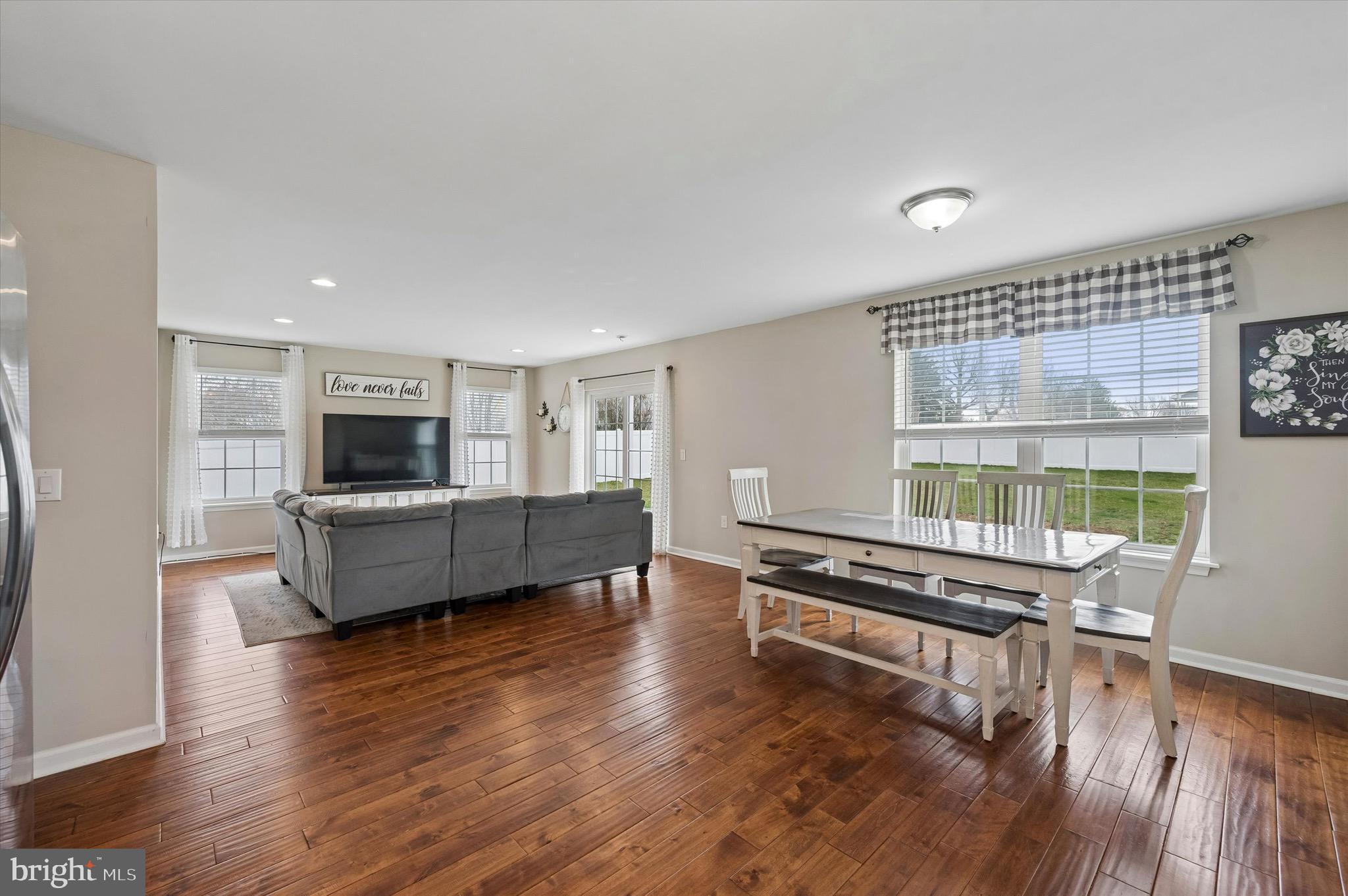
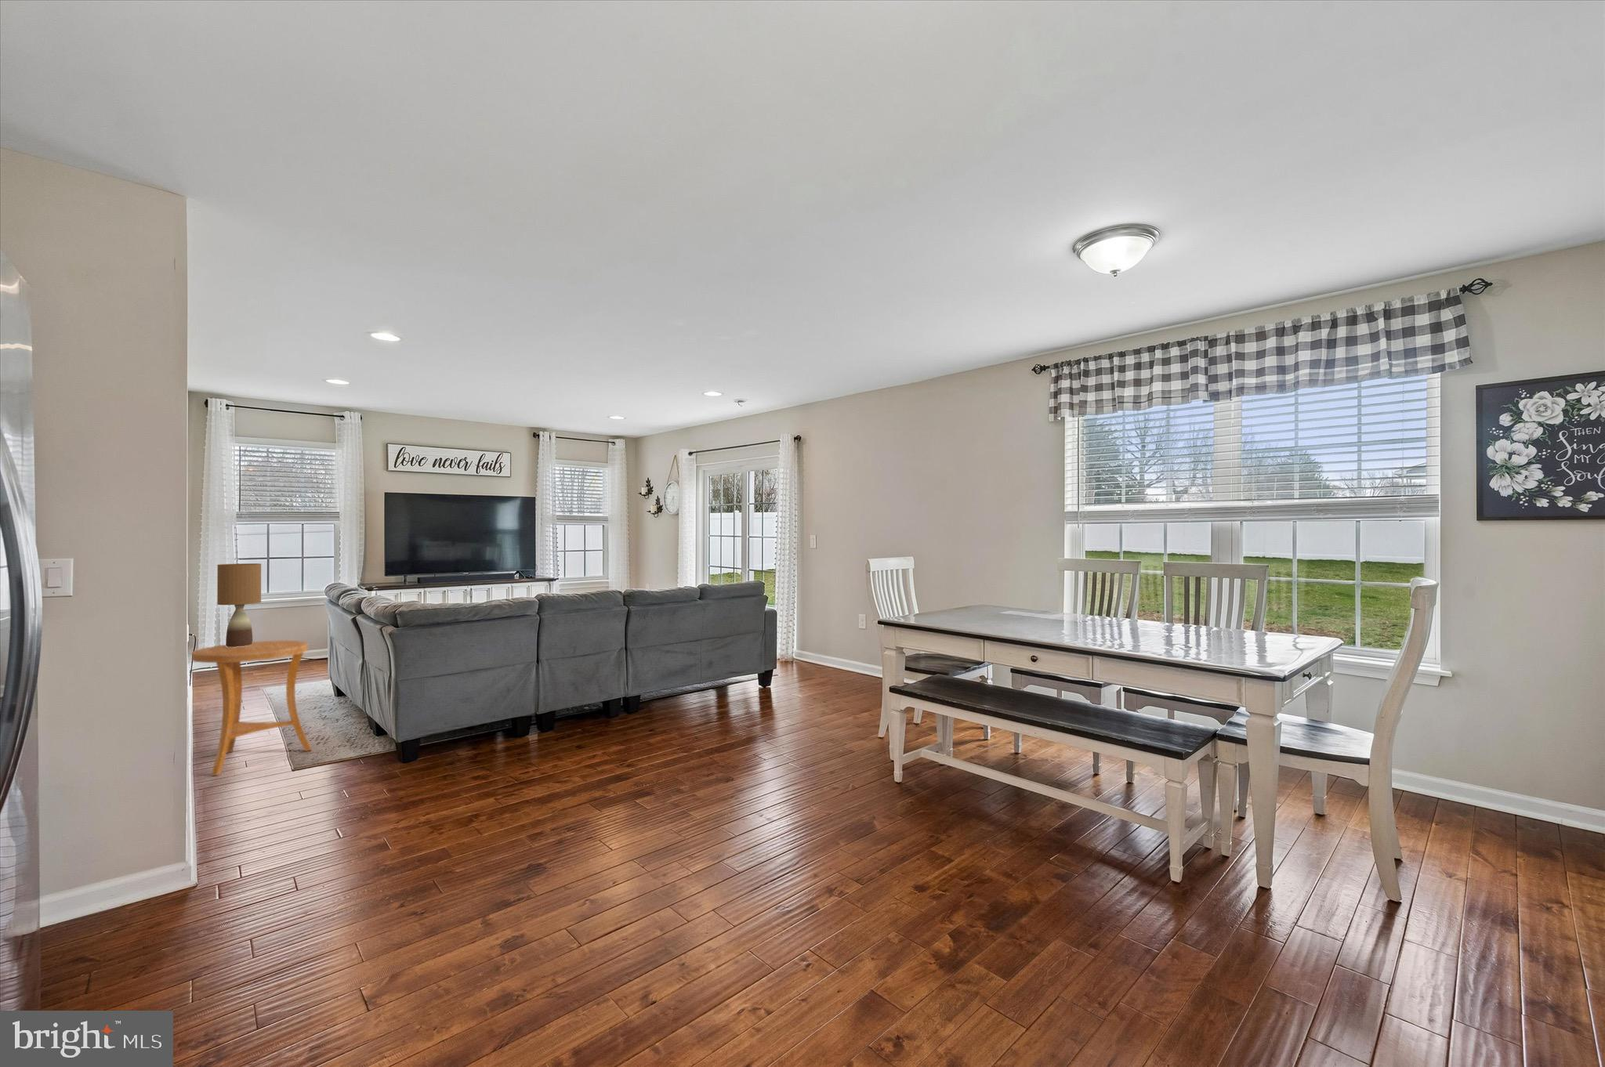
+ side table (241, 701)
+ table lamp (239, 604)
